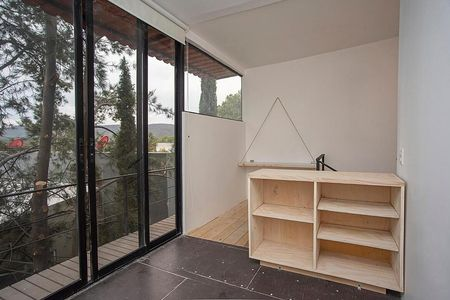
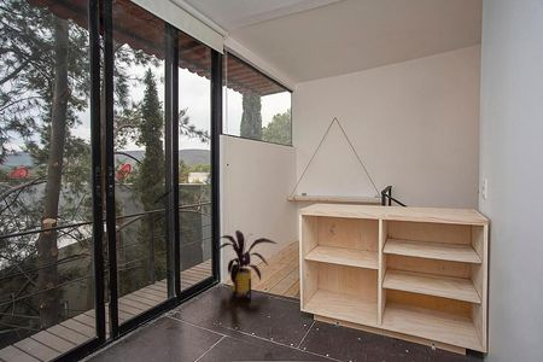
+ house plant (239, 265)
